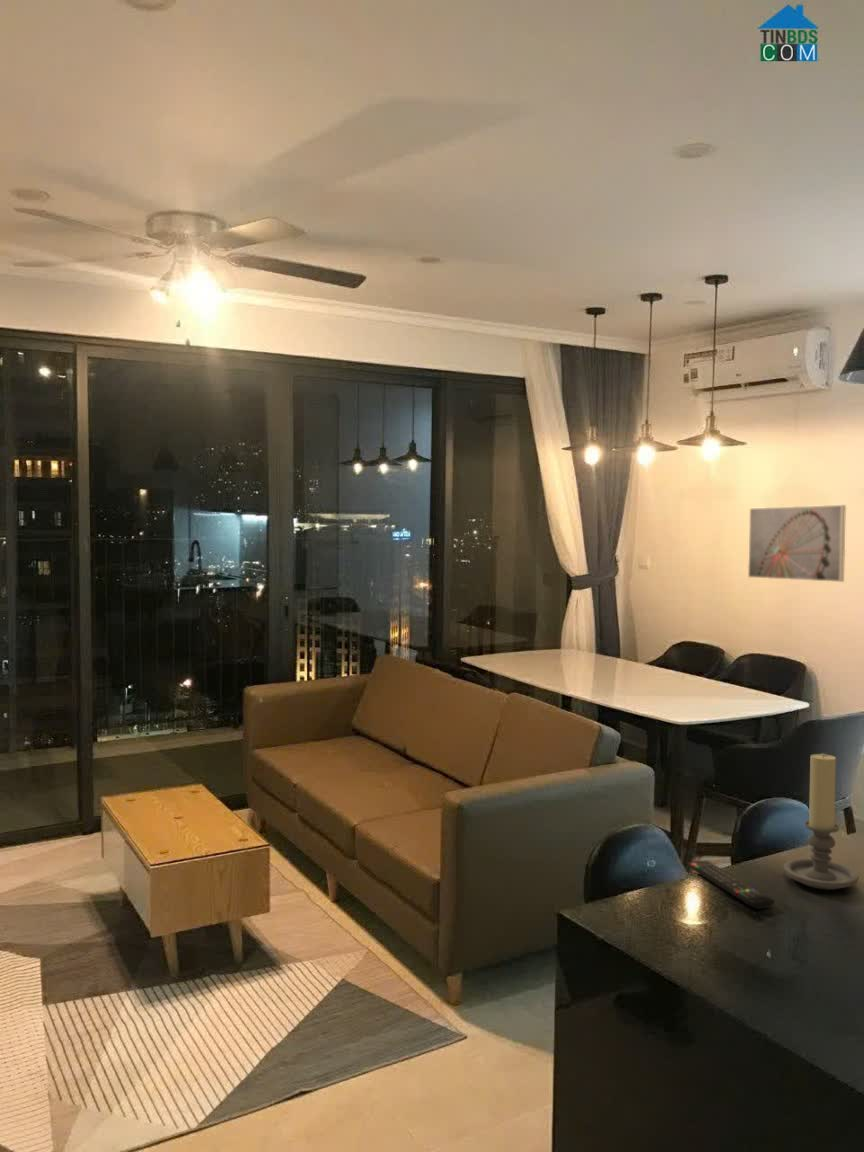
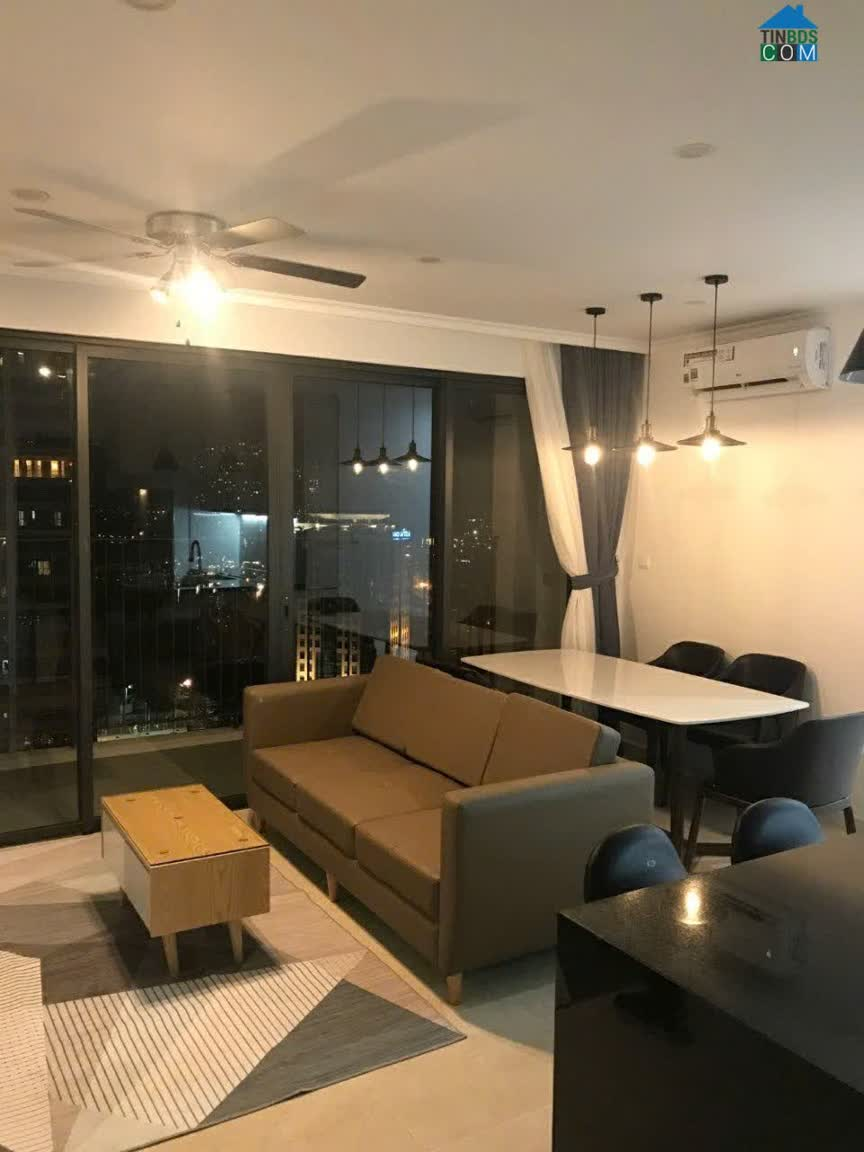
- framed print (794, 543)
- remote control (727, 883)
- candle holder (821, 815)
